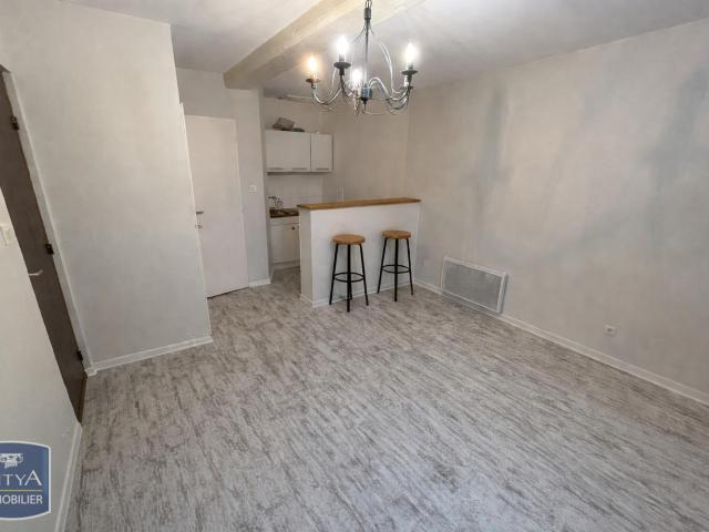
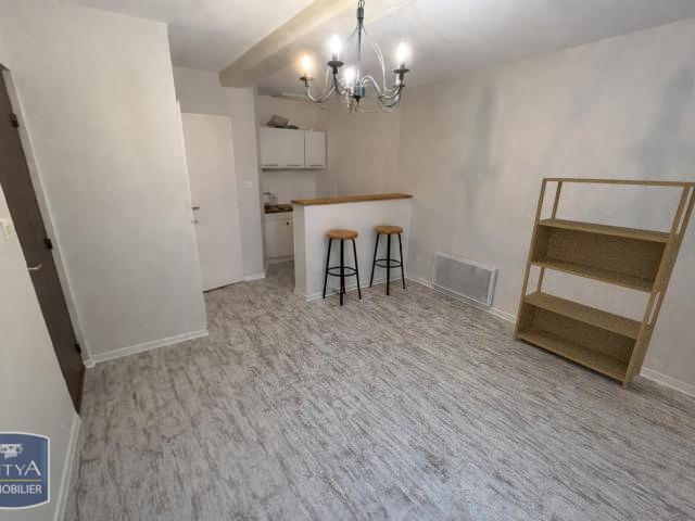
+ bookshelf (590, 275)
